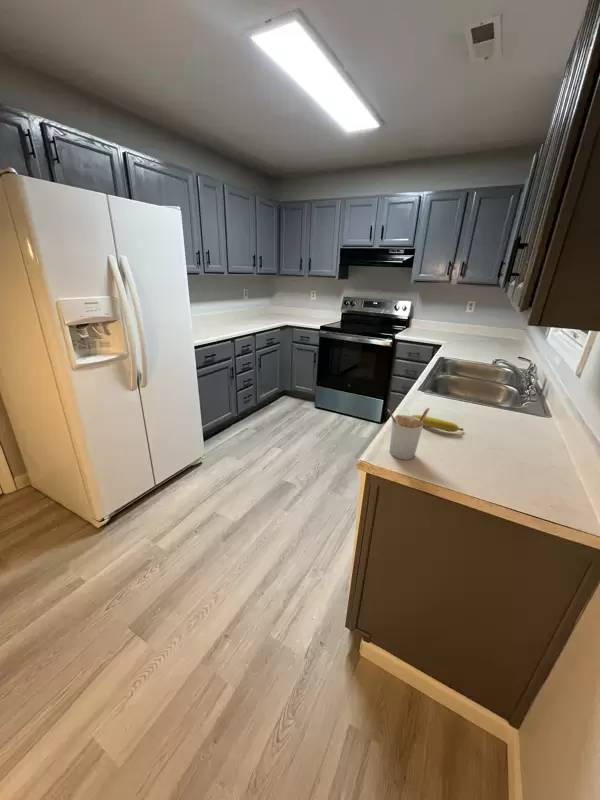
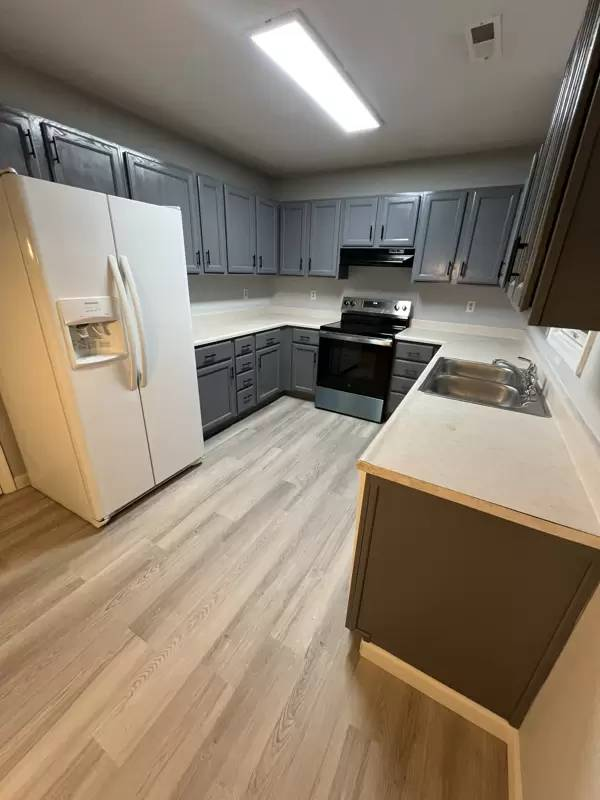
- utensil holder (405, 432)
- fruit (435, 422)
